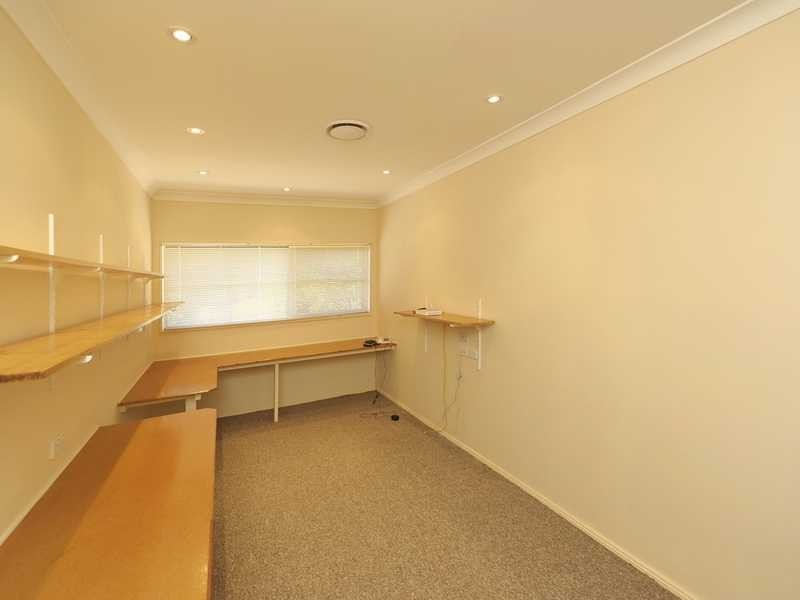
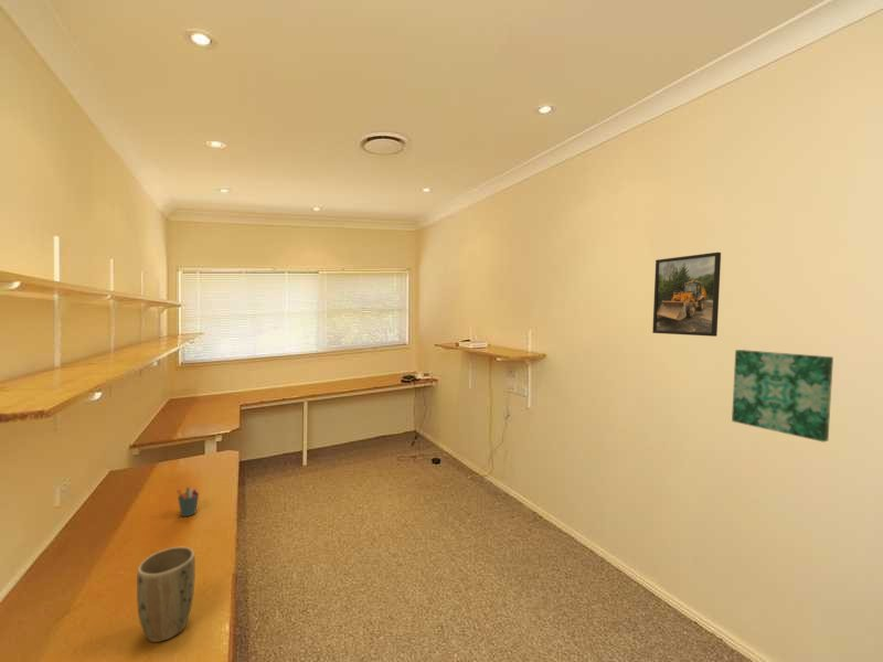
+ wall art (778, 392)
+ plant pot (167, 594)
+ pen holder (188, 500)
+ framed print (684, 295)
